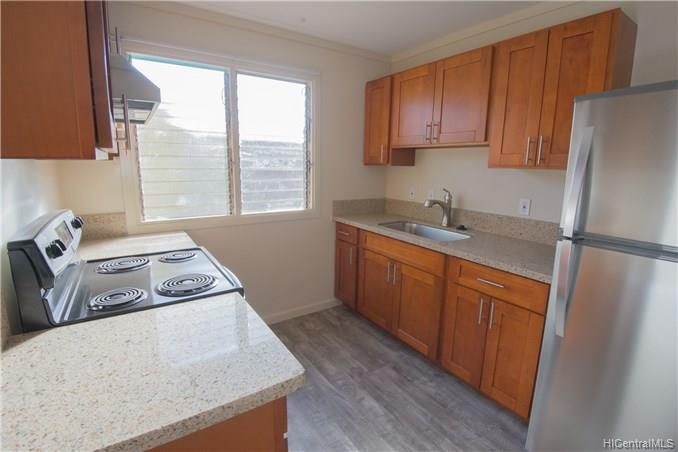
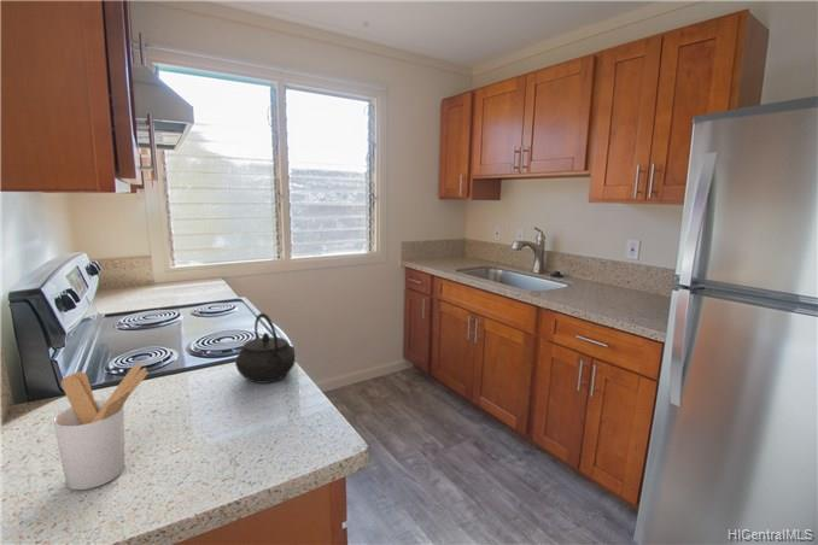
+ kettle (267, 346)
+ utensil holder (107, 421)
